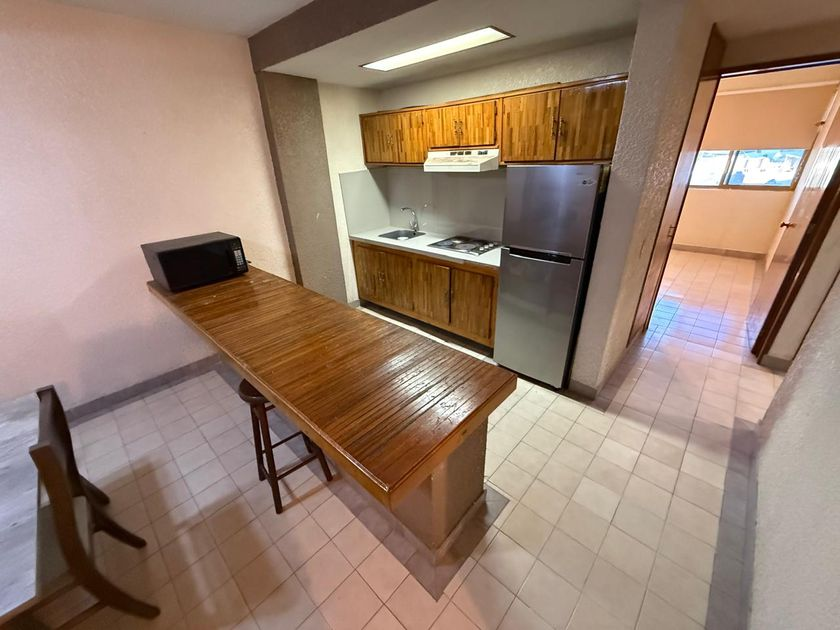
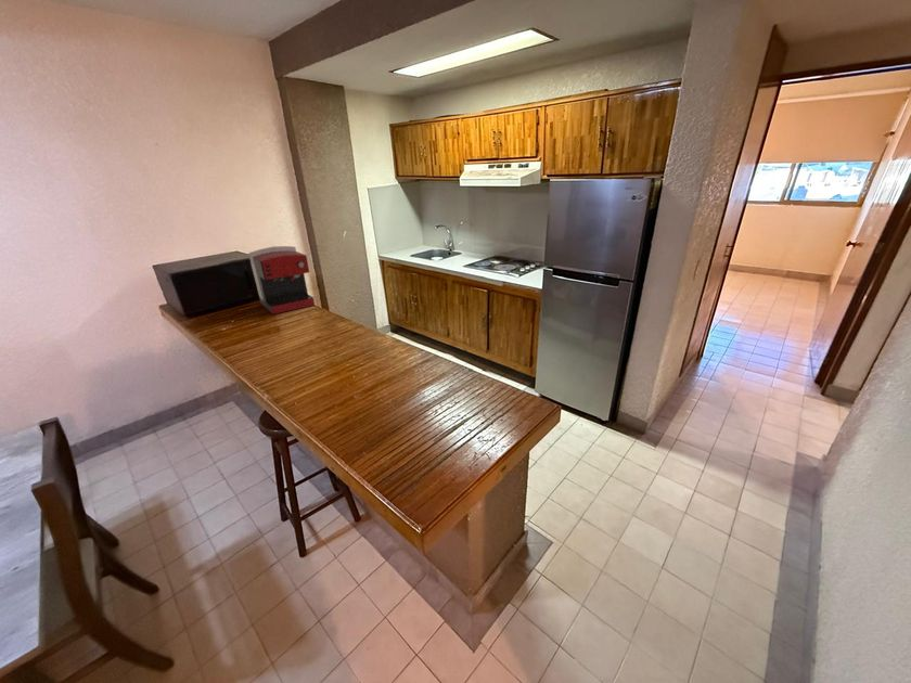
+ coffee maker (283, 278)
